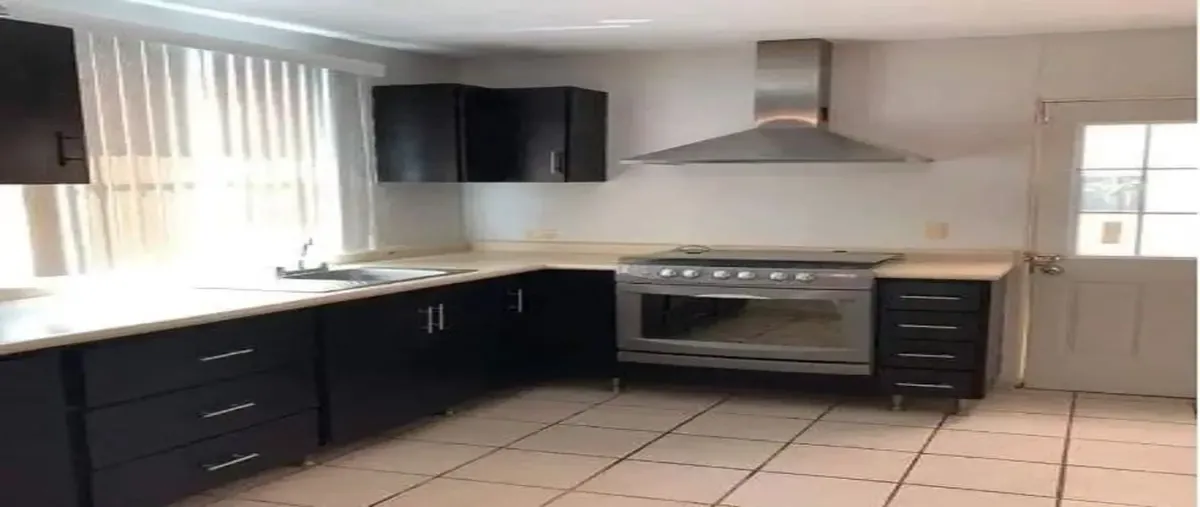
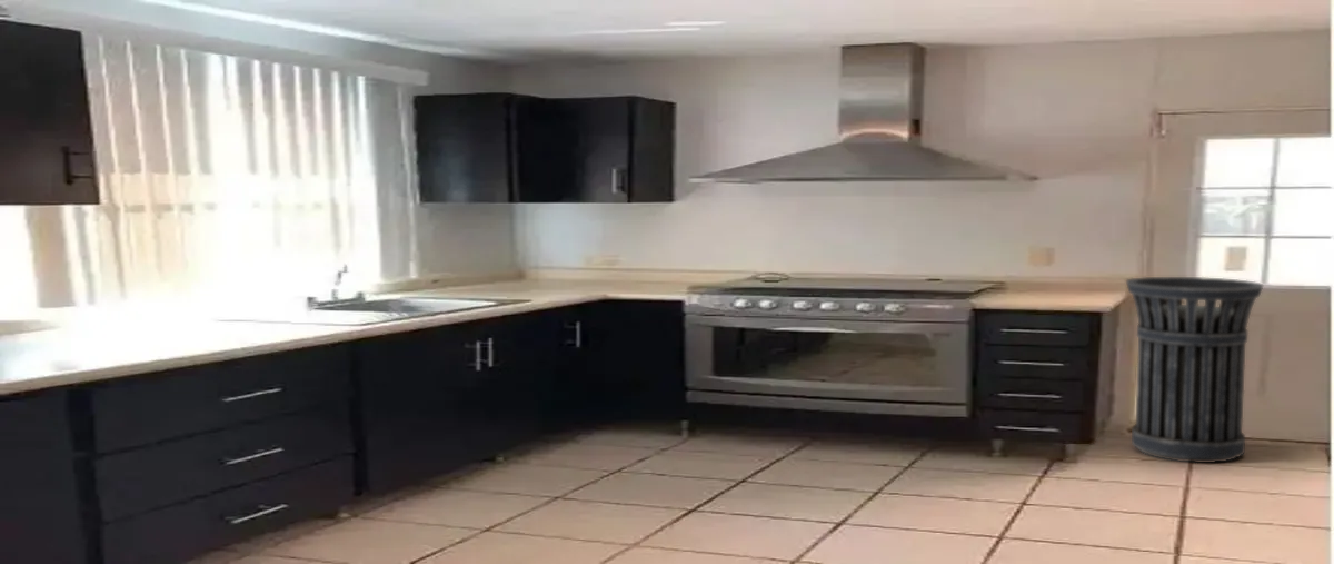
+ trash can (1189, 367)
